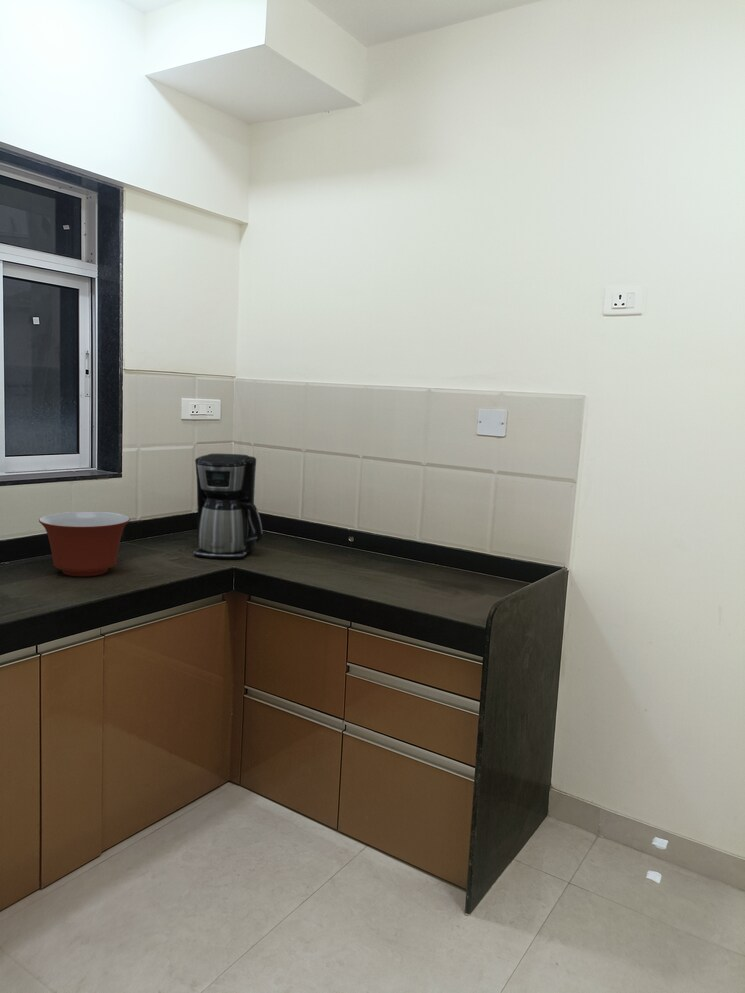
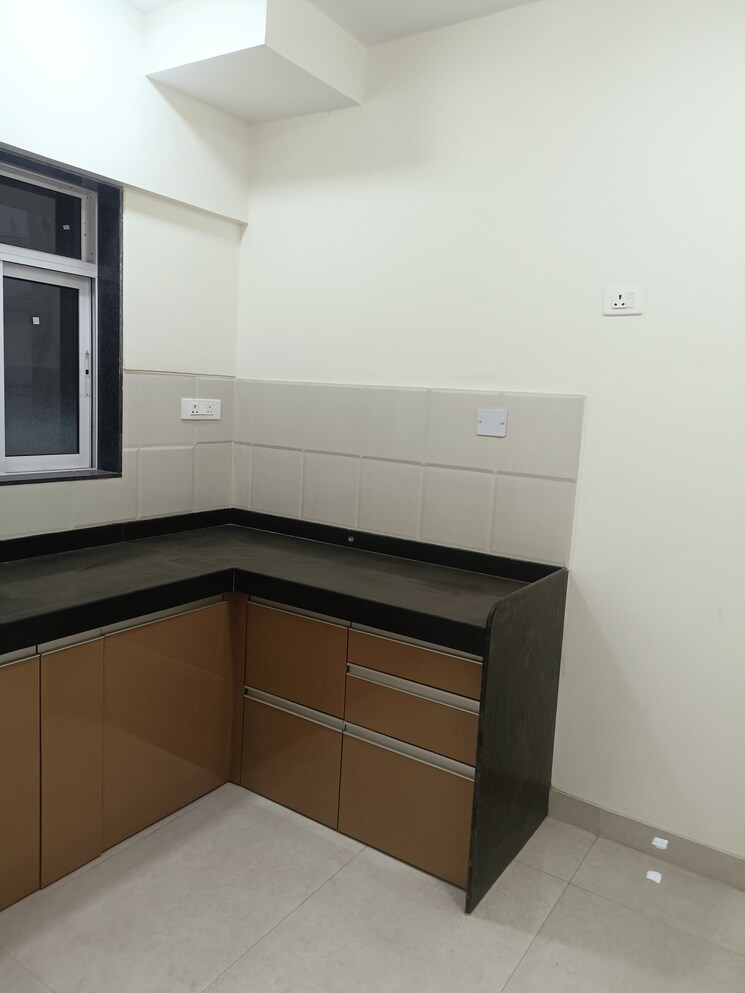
- coffee maker (234, 503)
- mixing bowl (85, 545)
